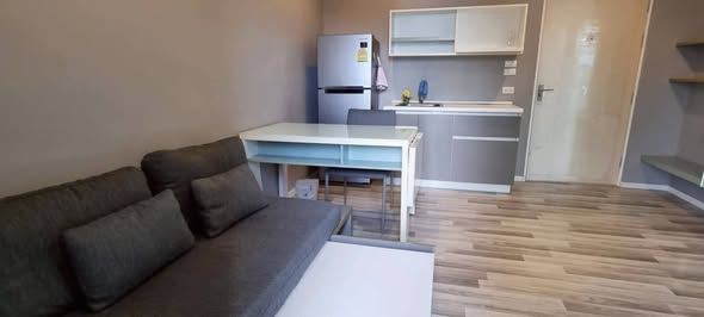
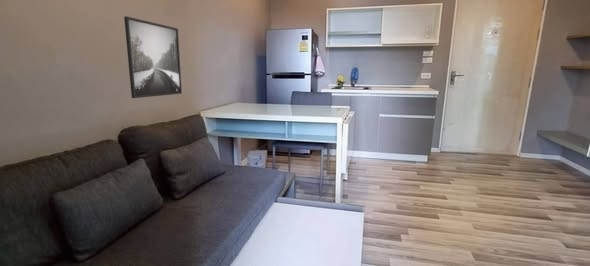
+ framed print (156, 60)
